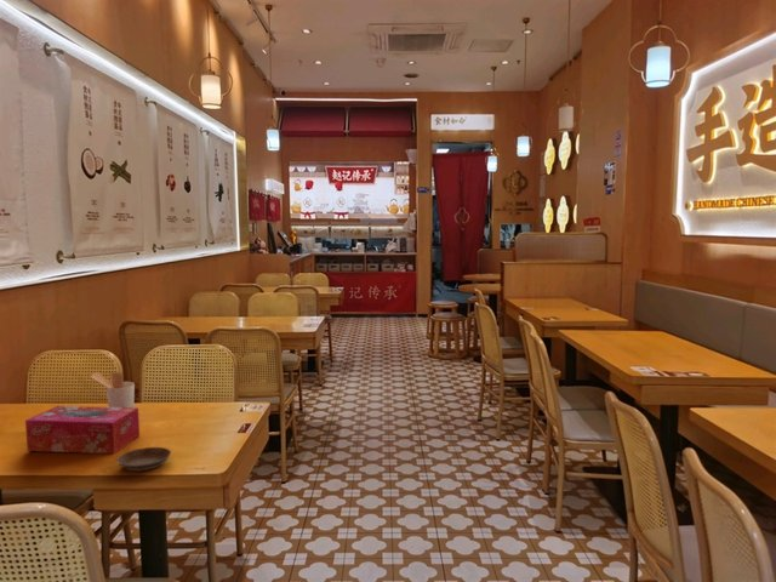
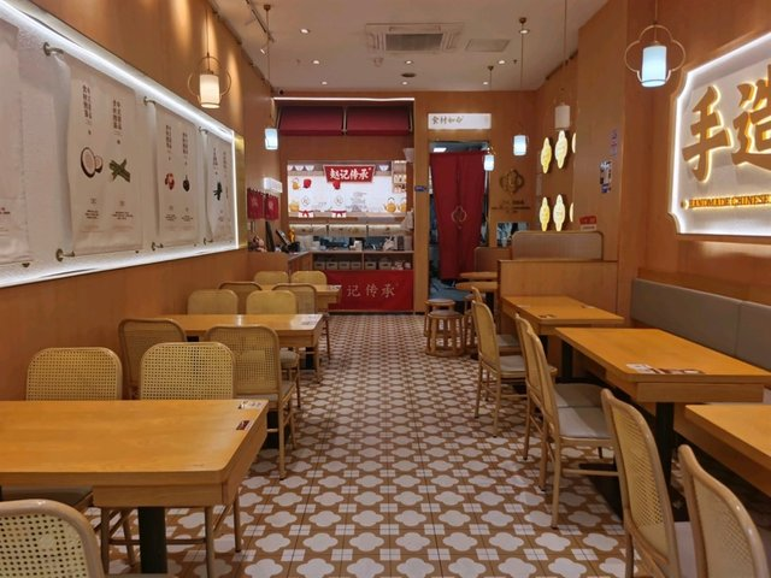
- utensil holder (113, 393)
- tissue box (84, 428)
- saucer (144, 460)
